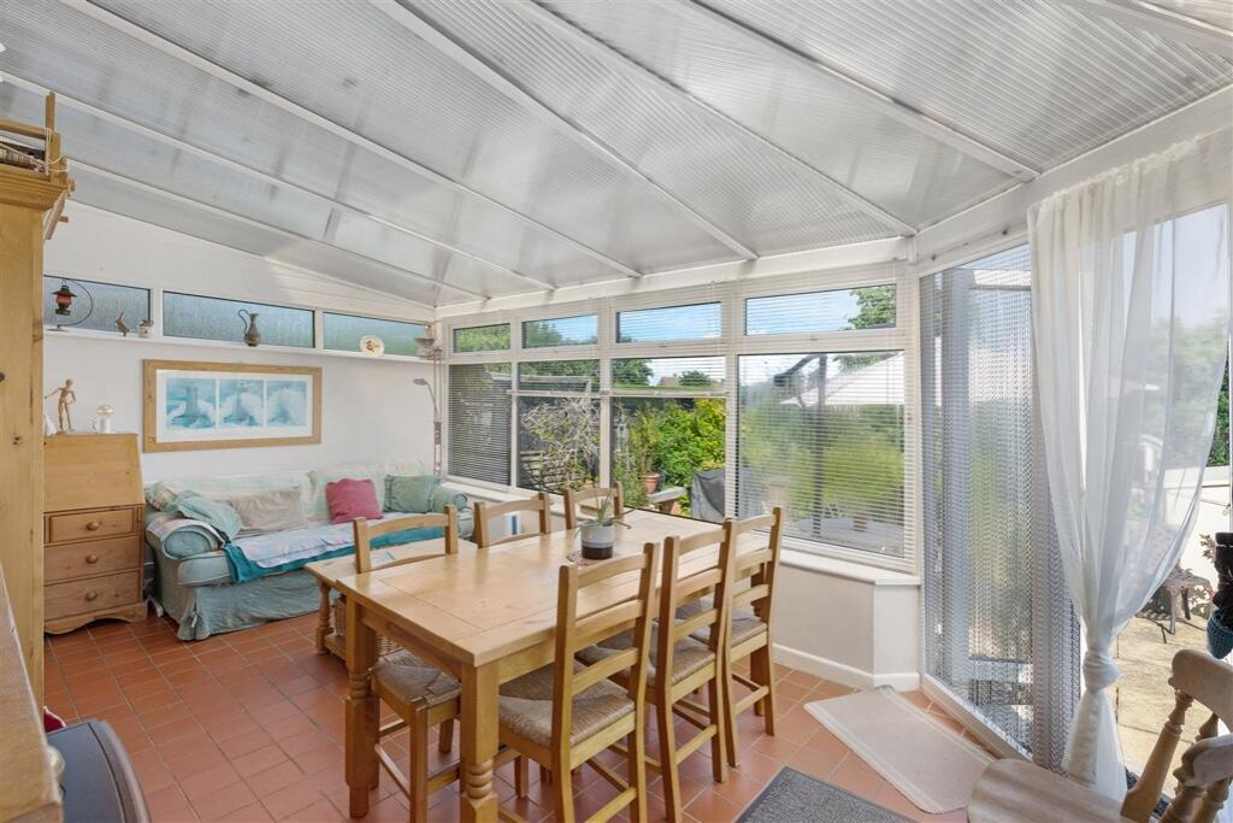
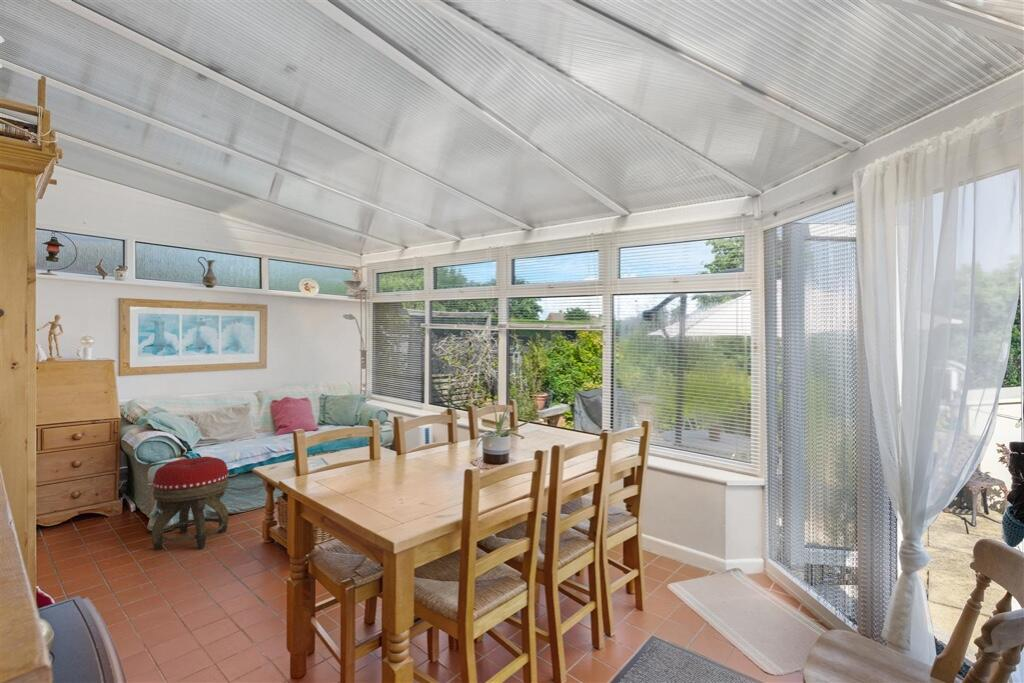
+ footstool (192, 500)
